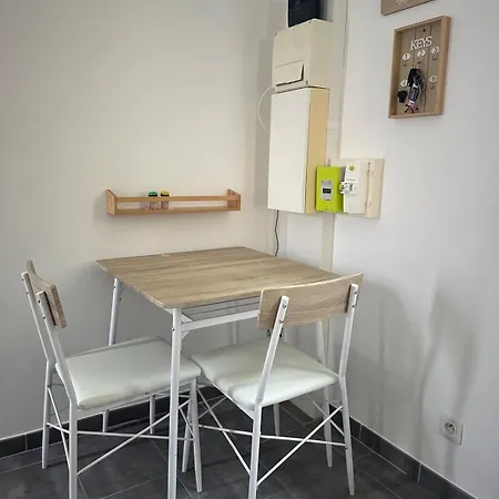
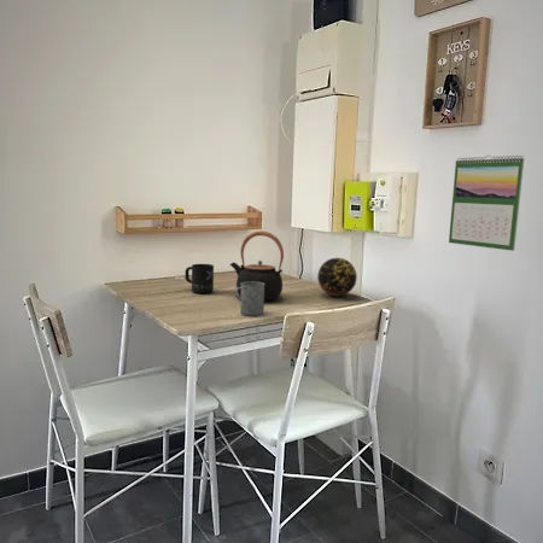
+ mug (198, 278)
+ decorative orb (337, 276)
+ calendar (484, 200)
+ teapot (256, 264)
+ mug (247, 299)
